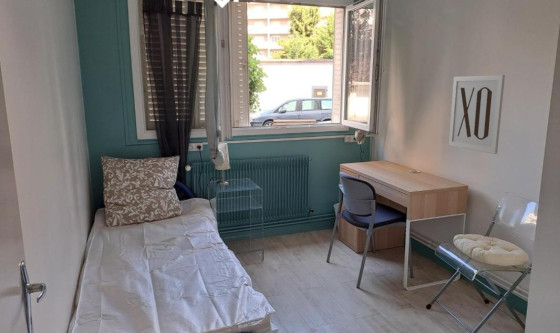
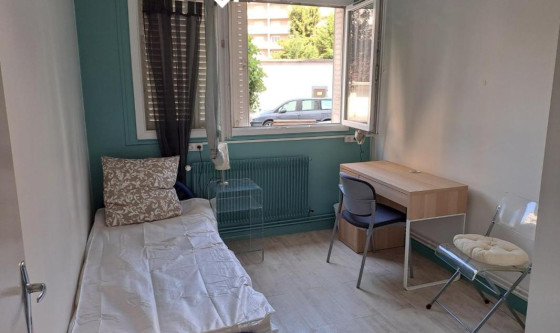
- wall art (474, 113)
